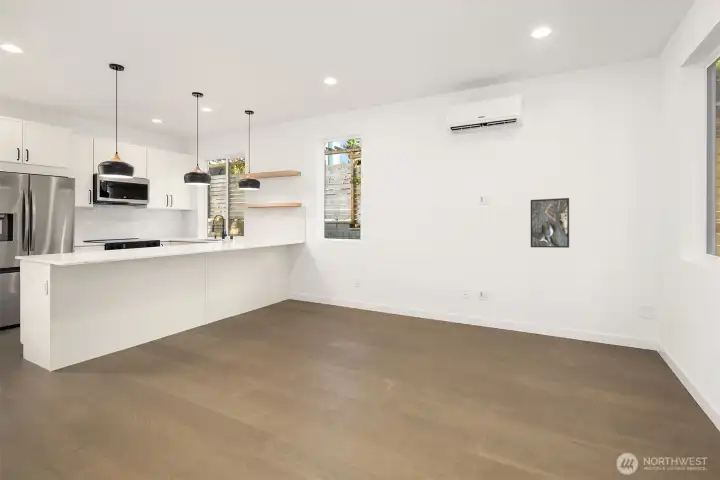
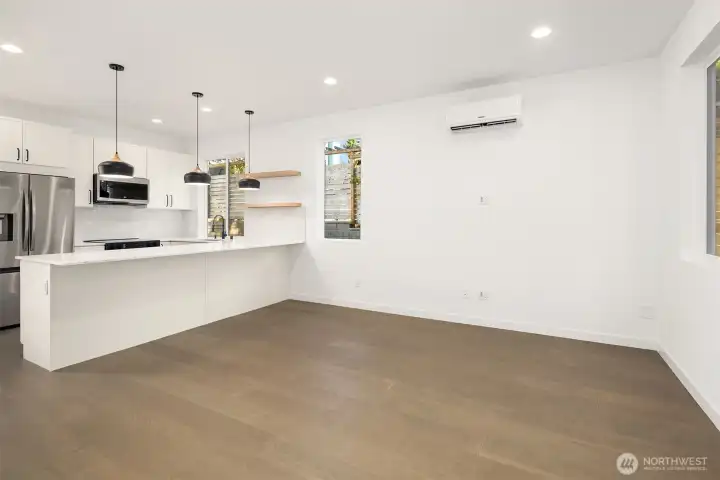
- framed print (549, 223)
